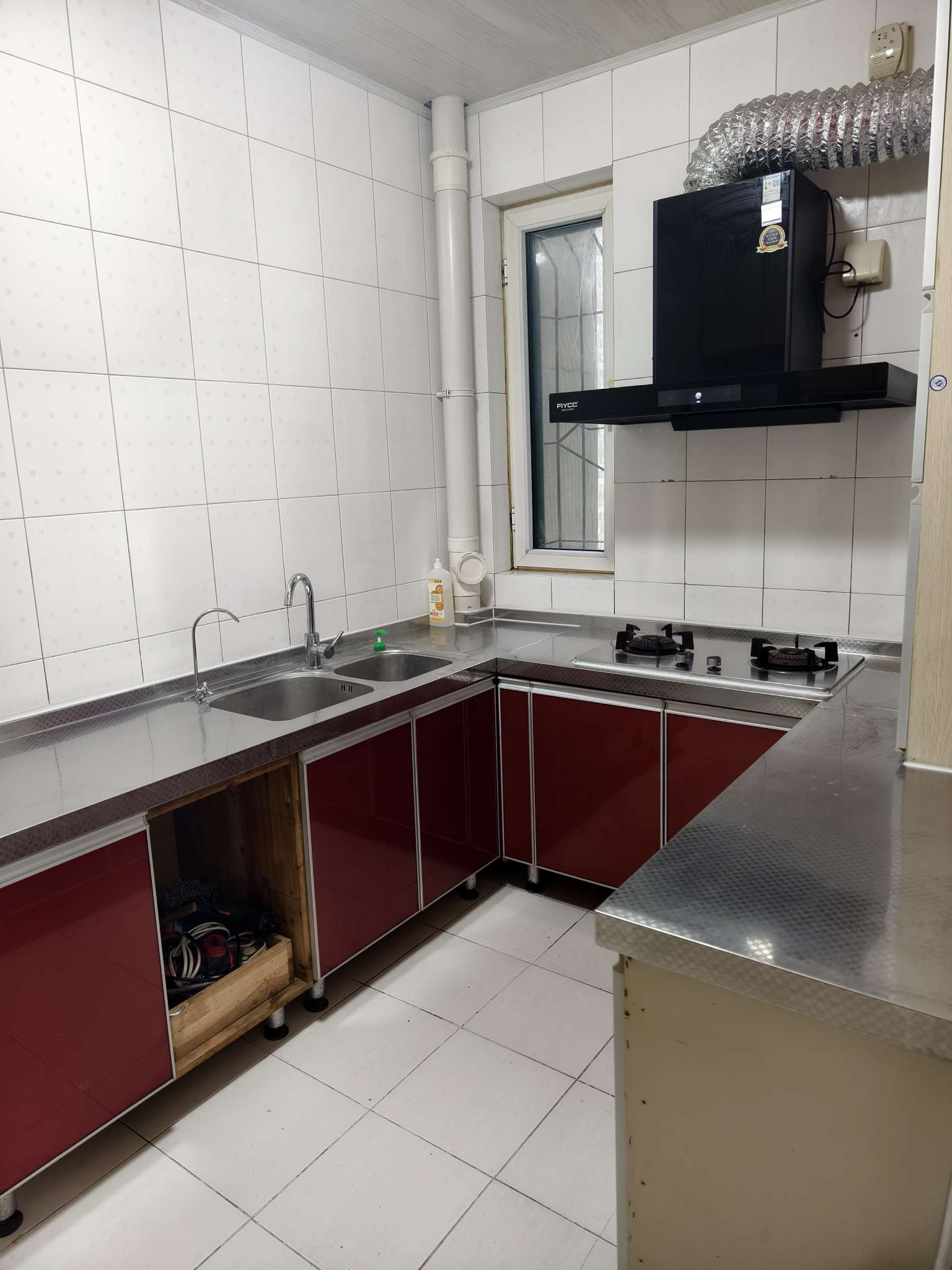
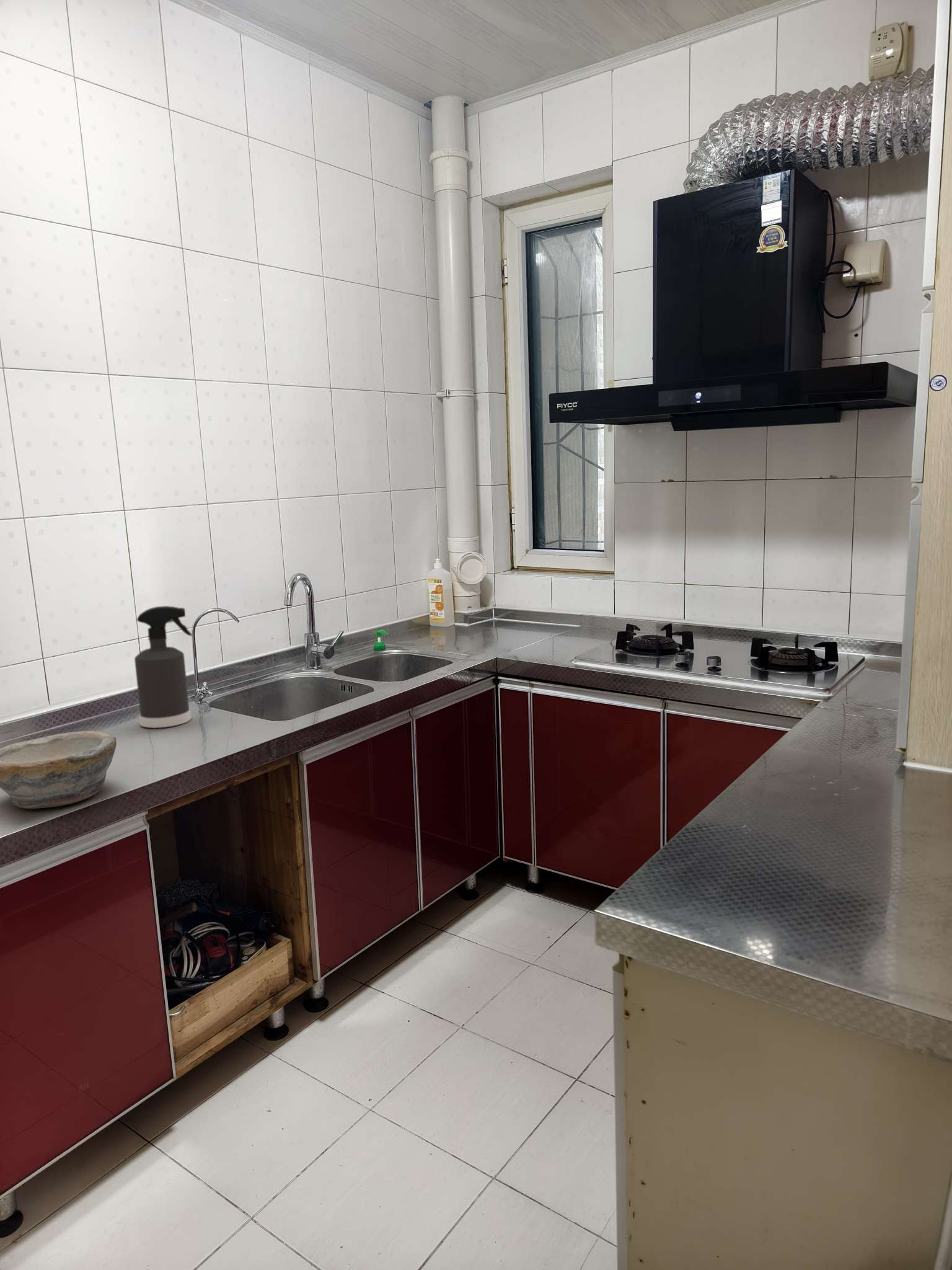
+ spray bottle (164, 664)
+ bowl (54, 771)
